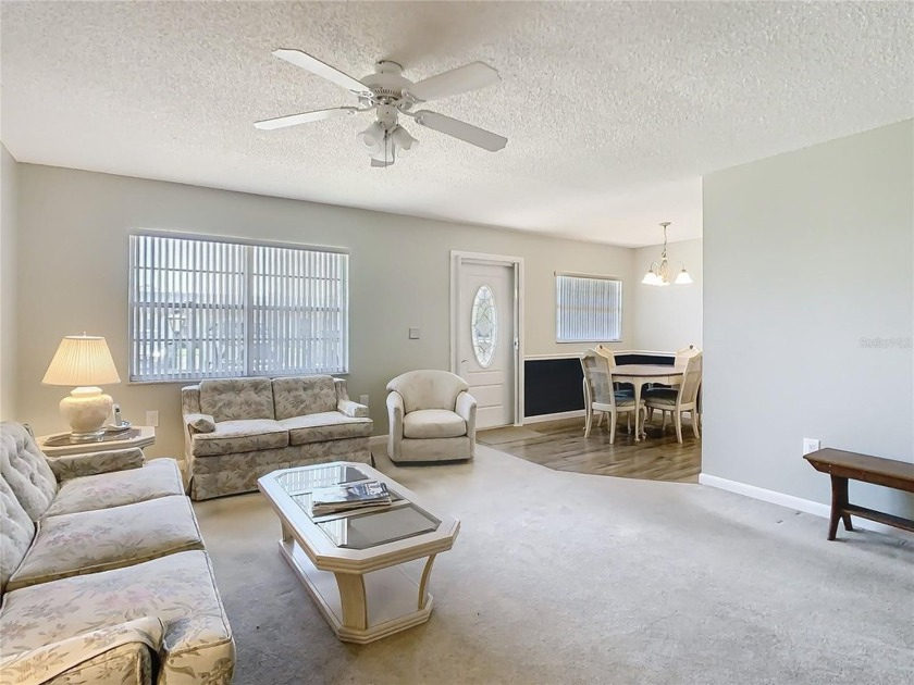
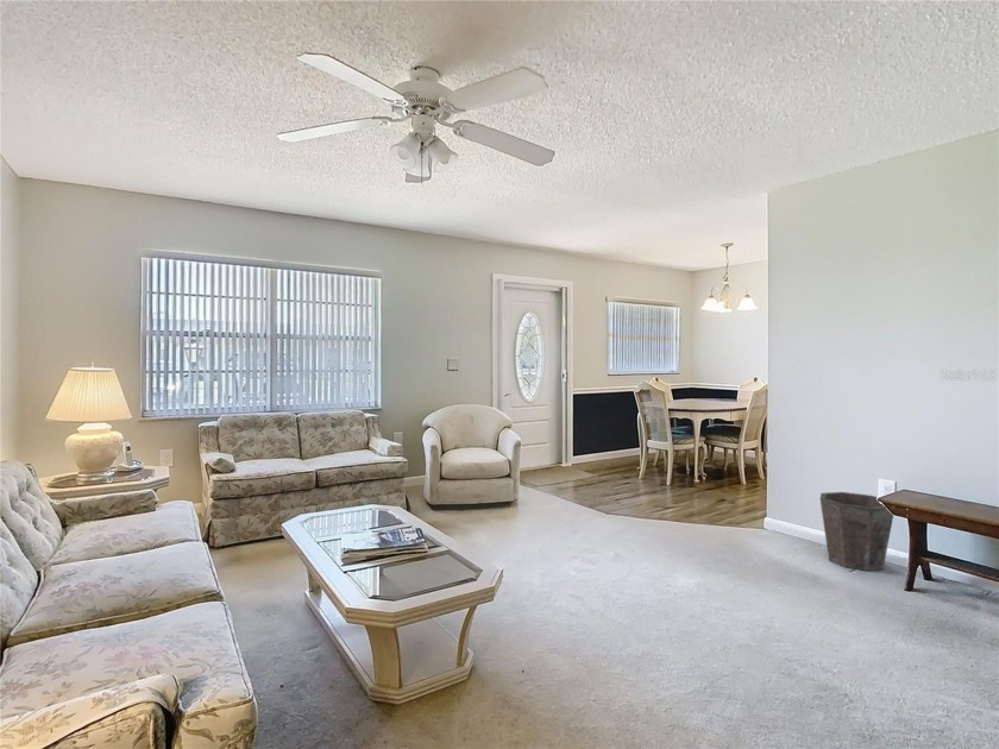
+ waste bin (855, 530)
